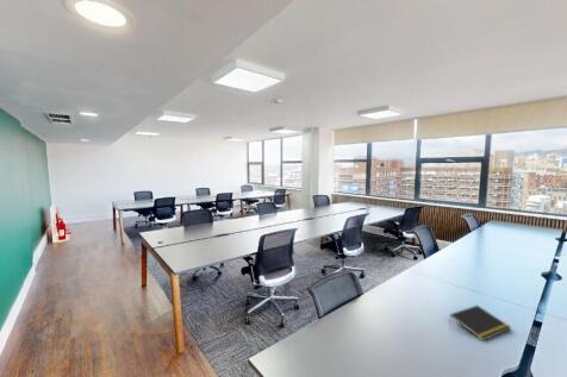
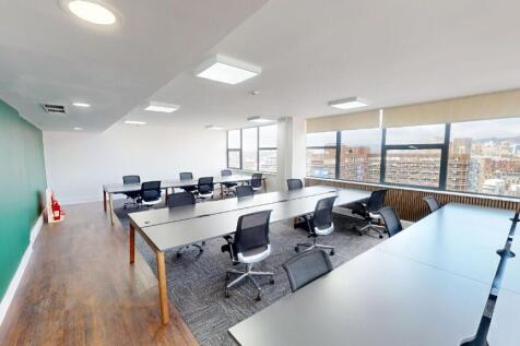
- notepad (479, 321)
